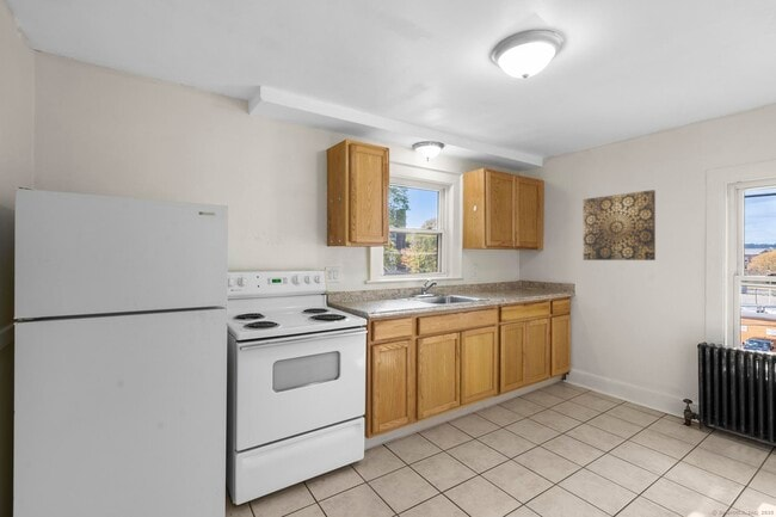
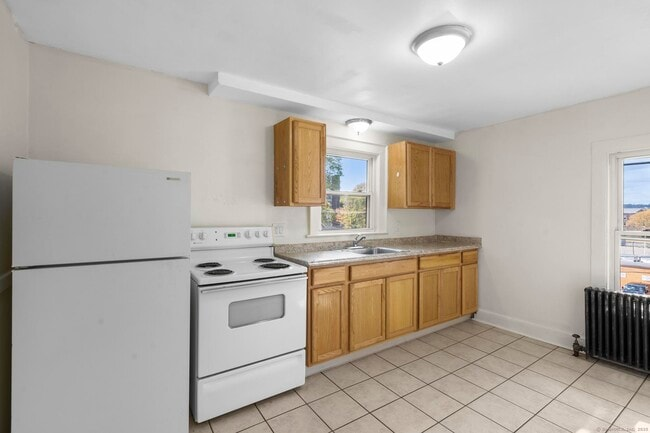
- wall art (616, 227)
